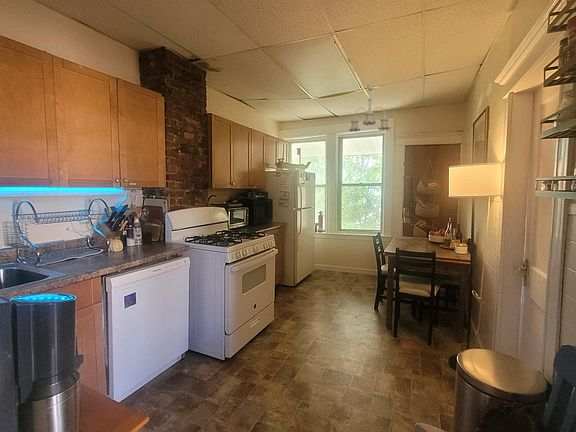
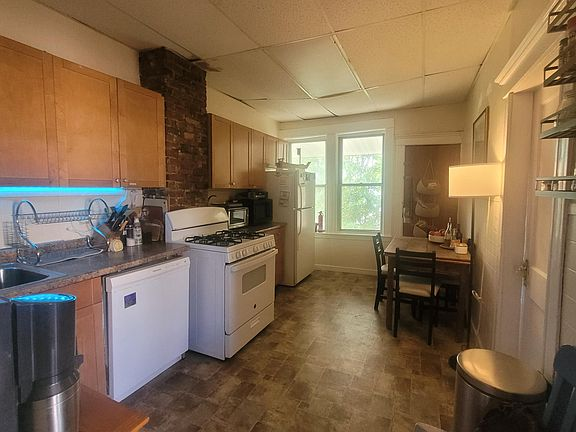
- ceiling light fixture (369, 105)
